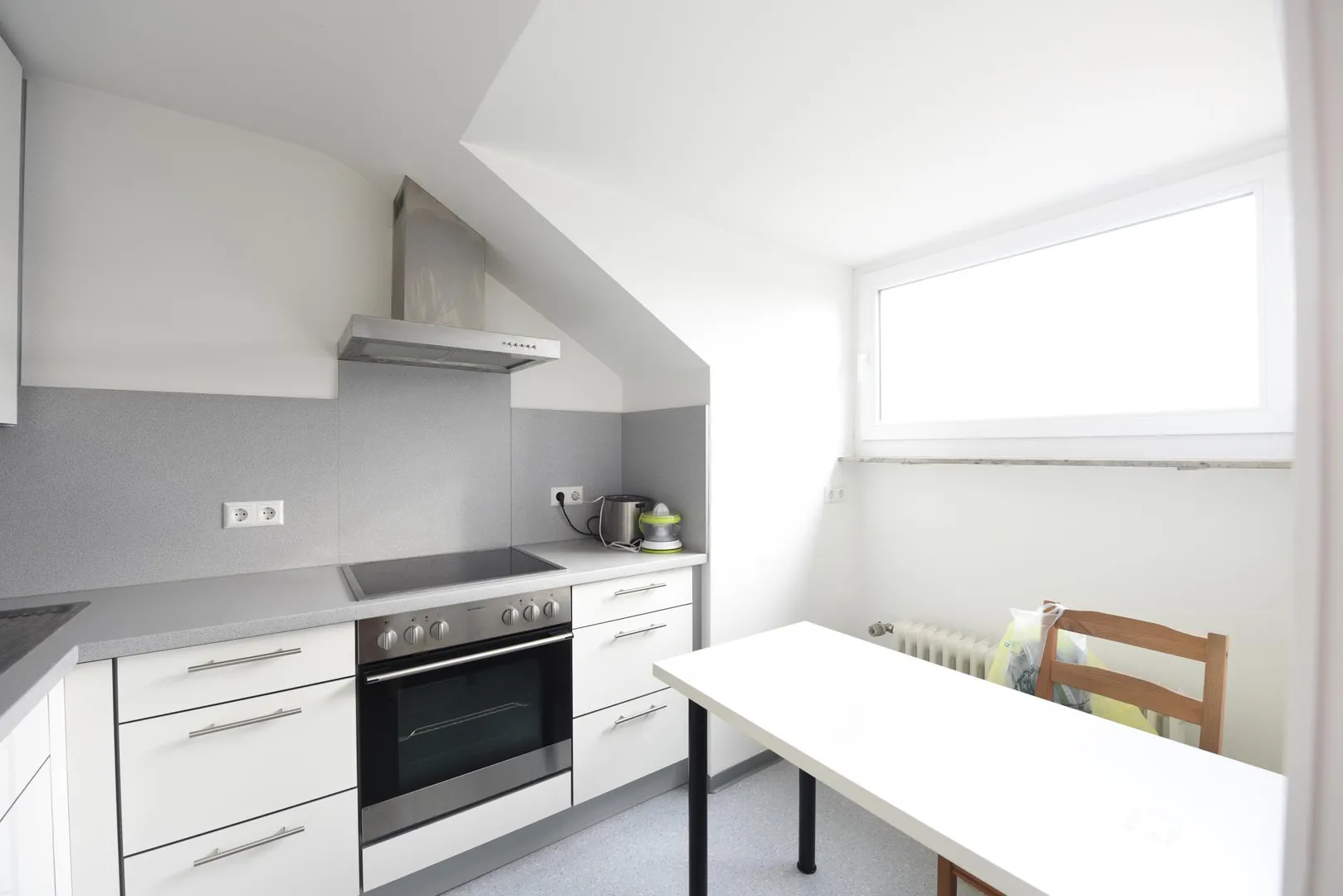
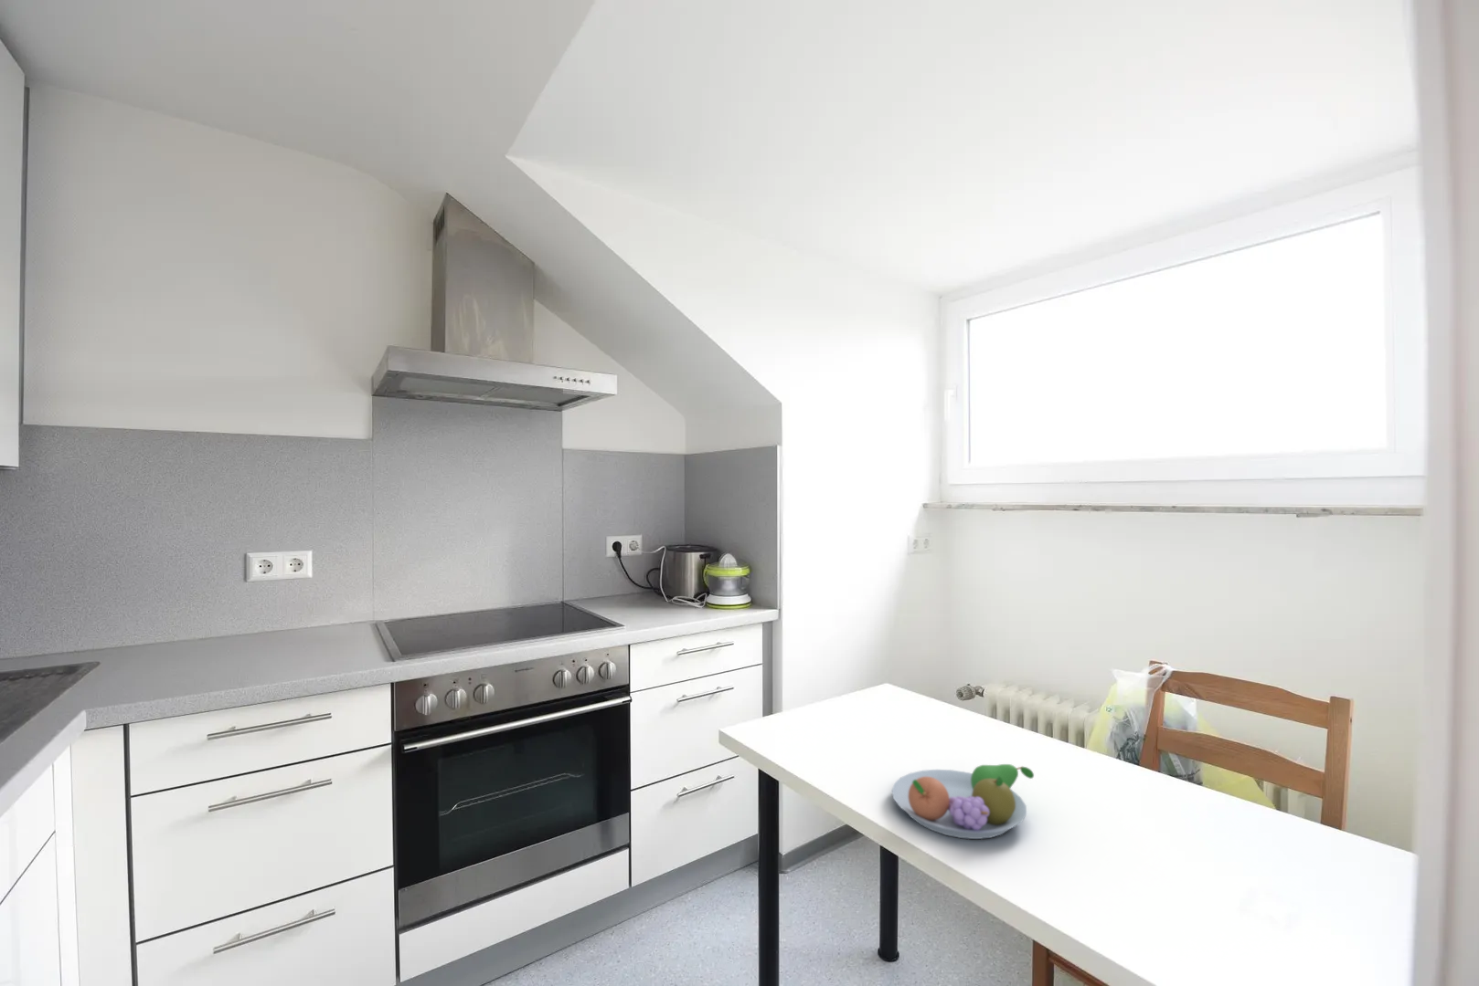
+ fruit bowl (963, 786)
